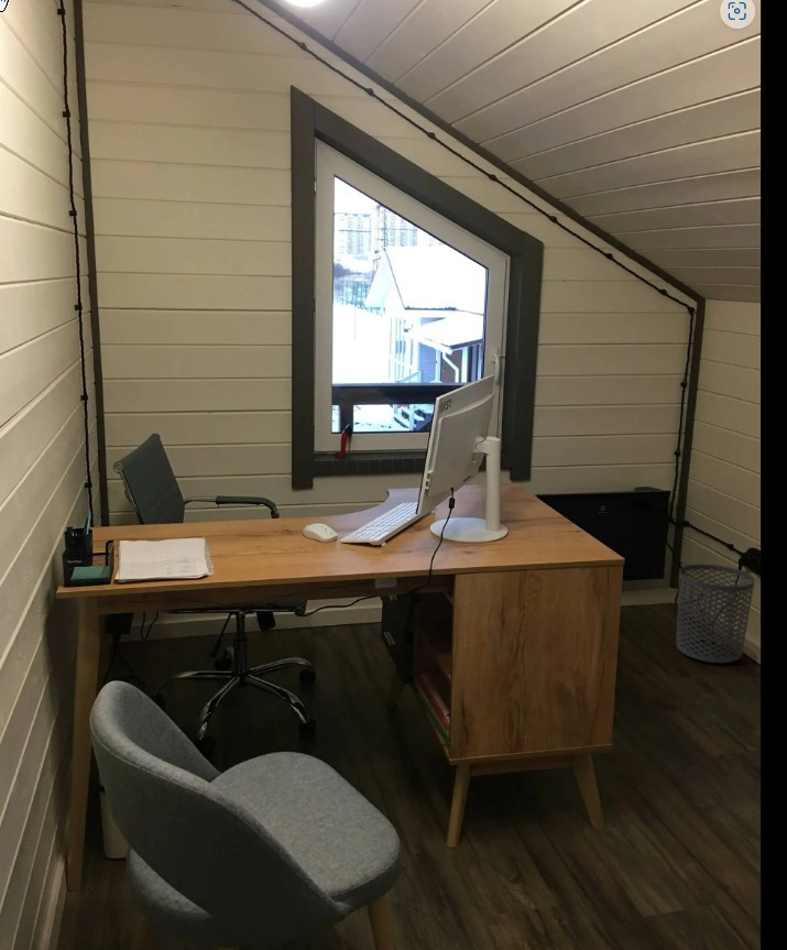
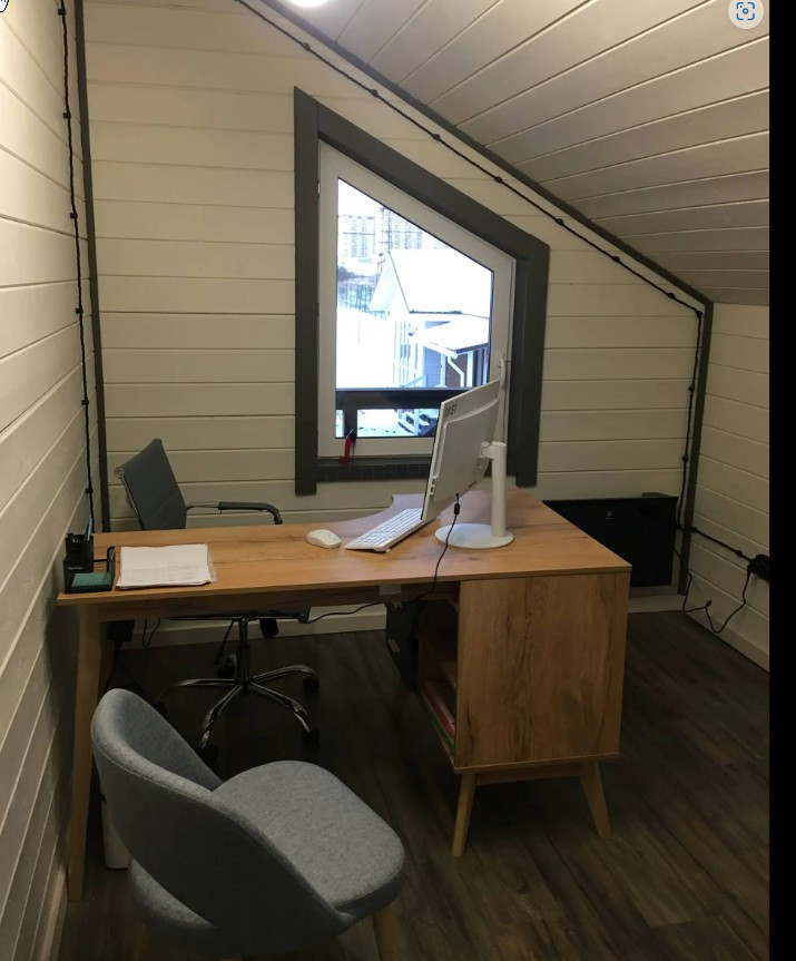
- waste bin (712, 614)
